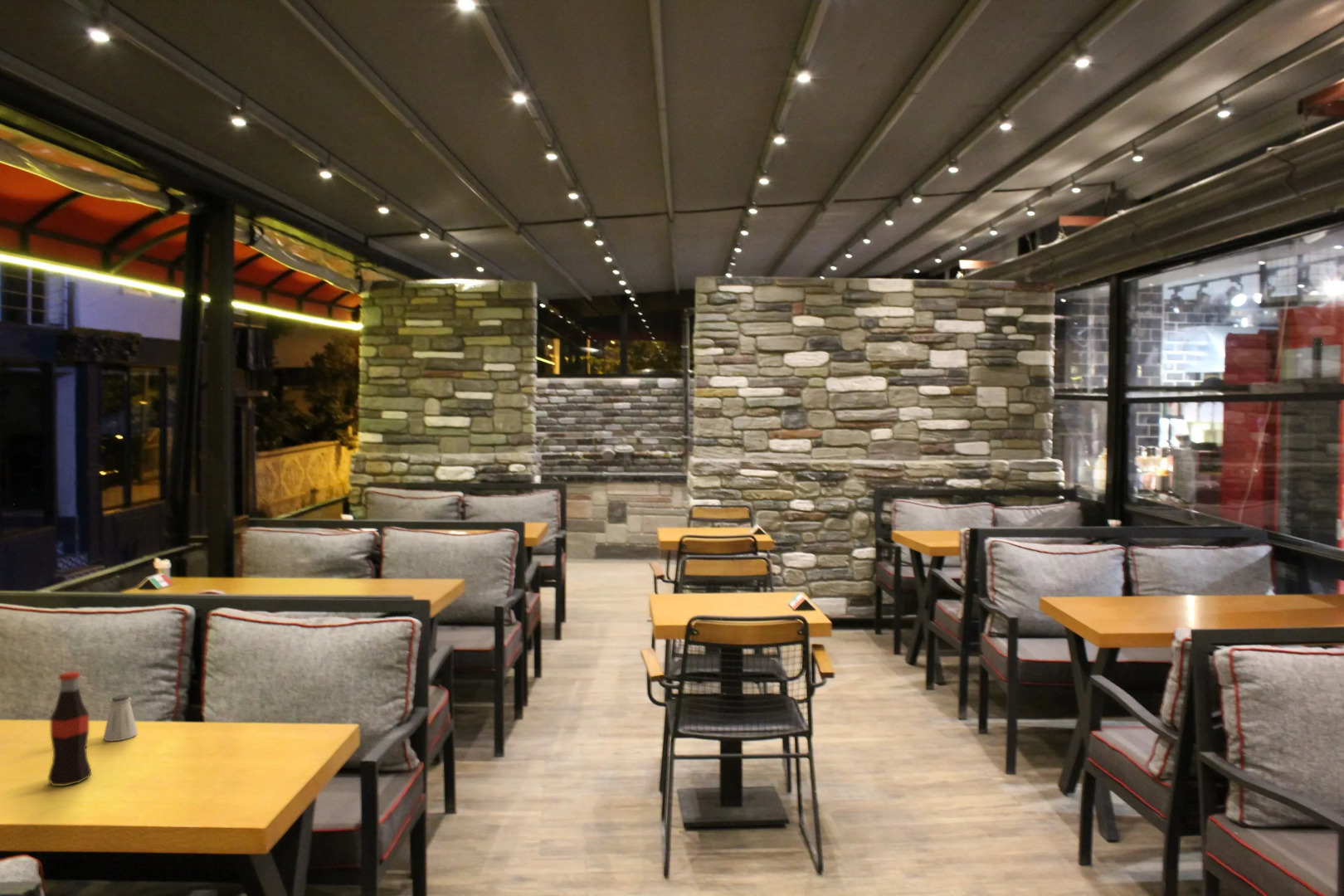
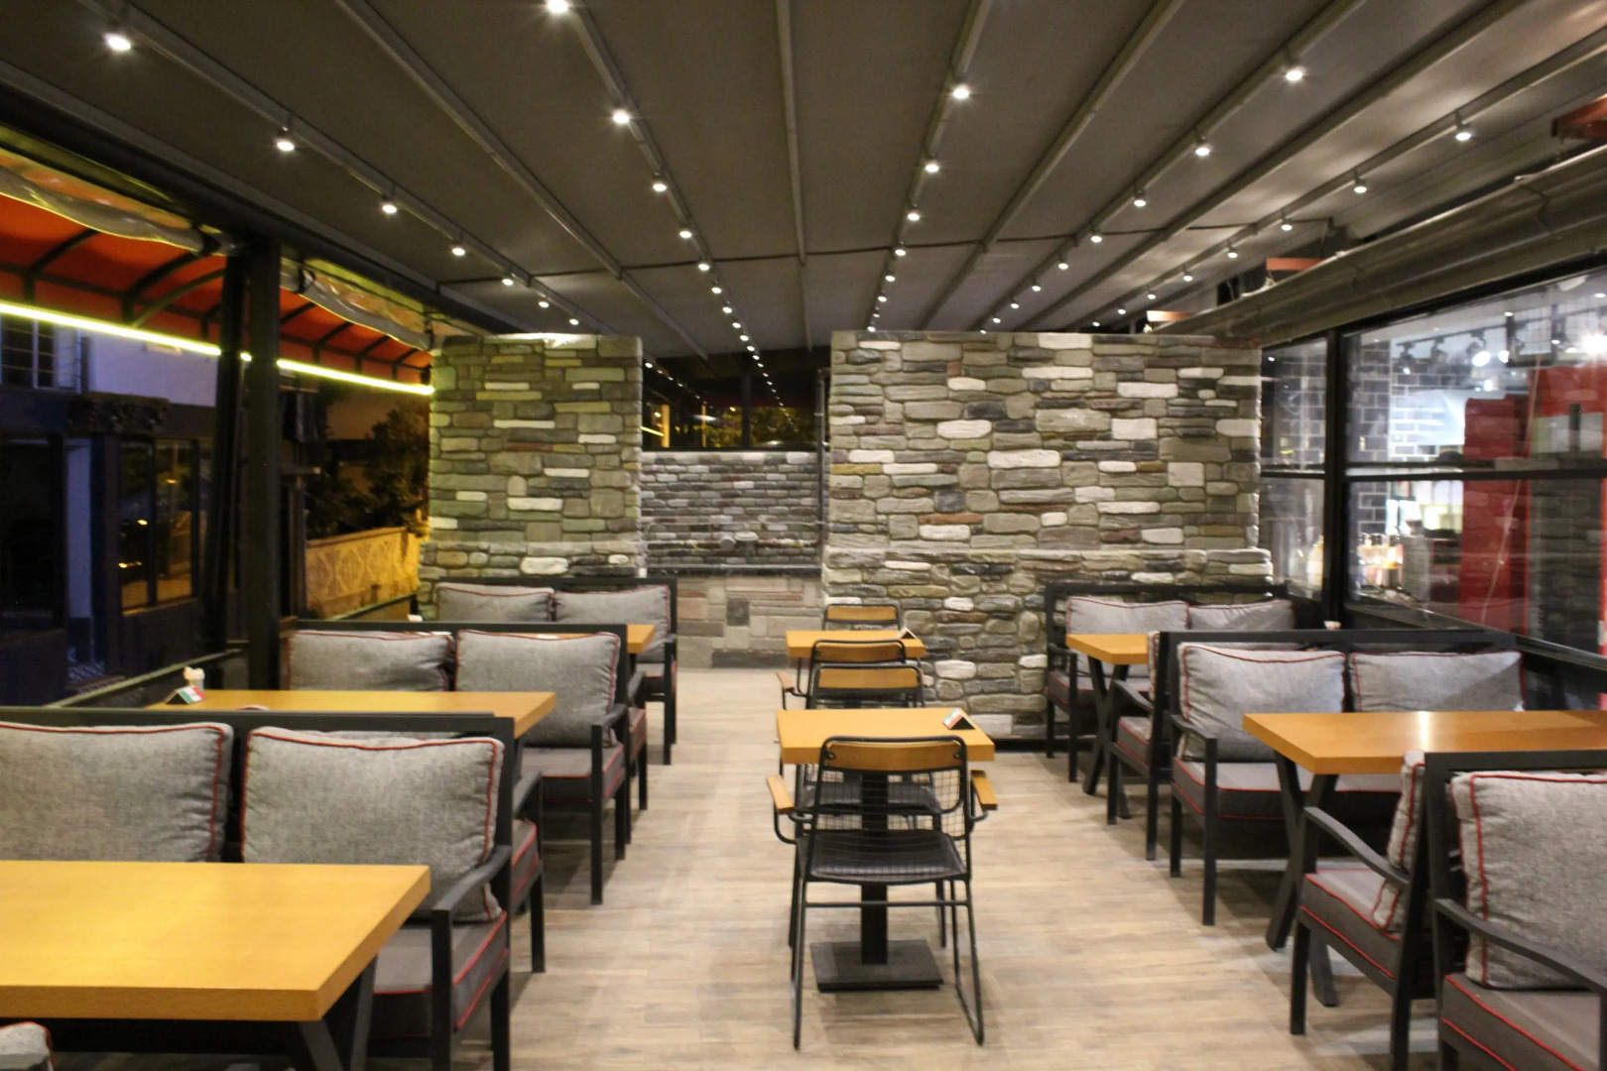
- bottle (70, 726)
- saltshaker (120, 716)
